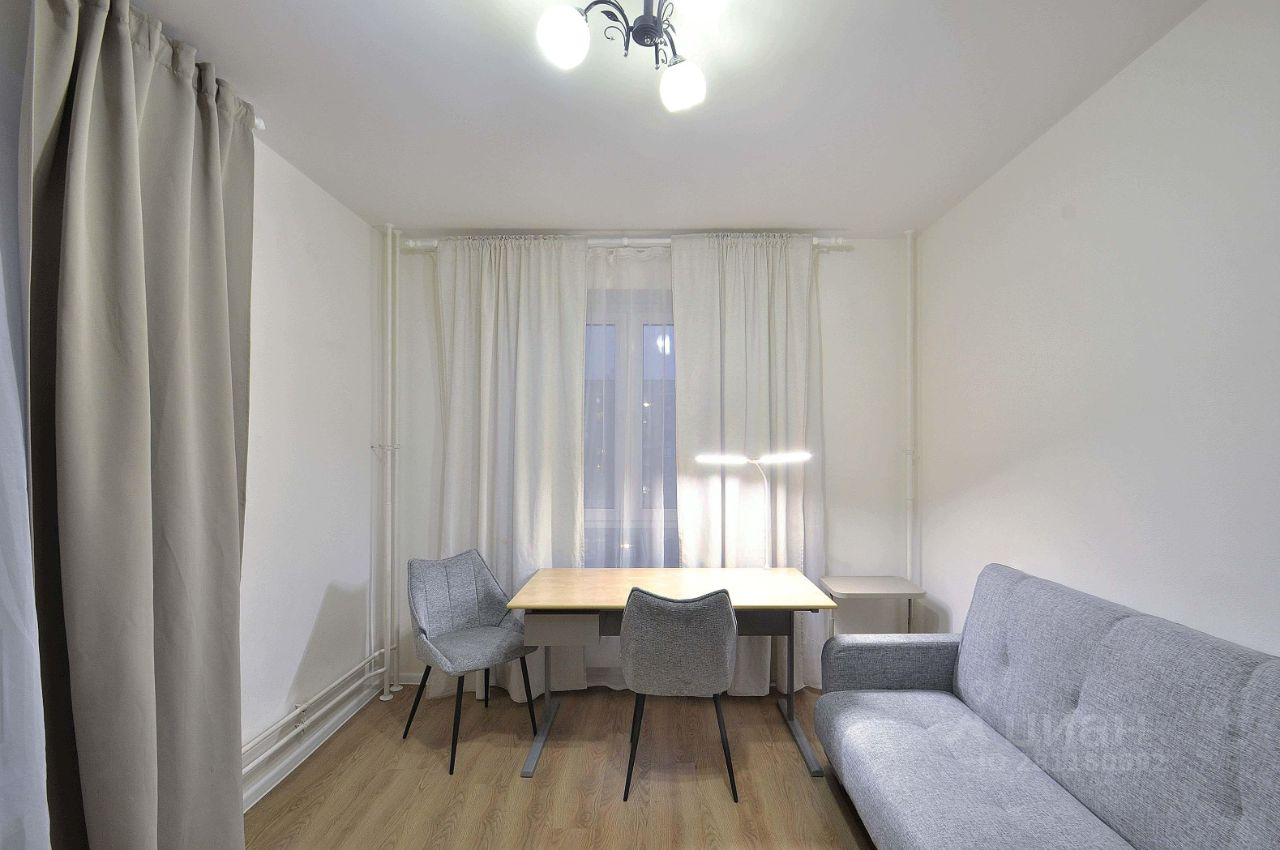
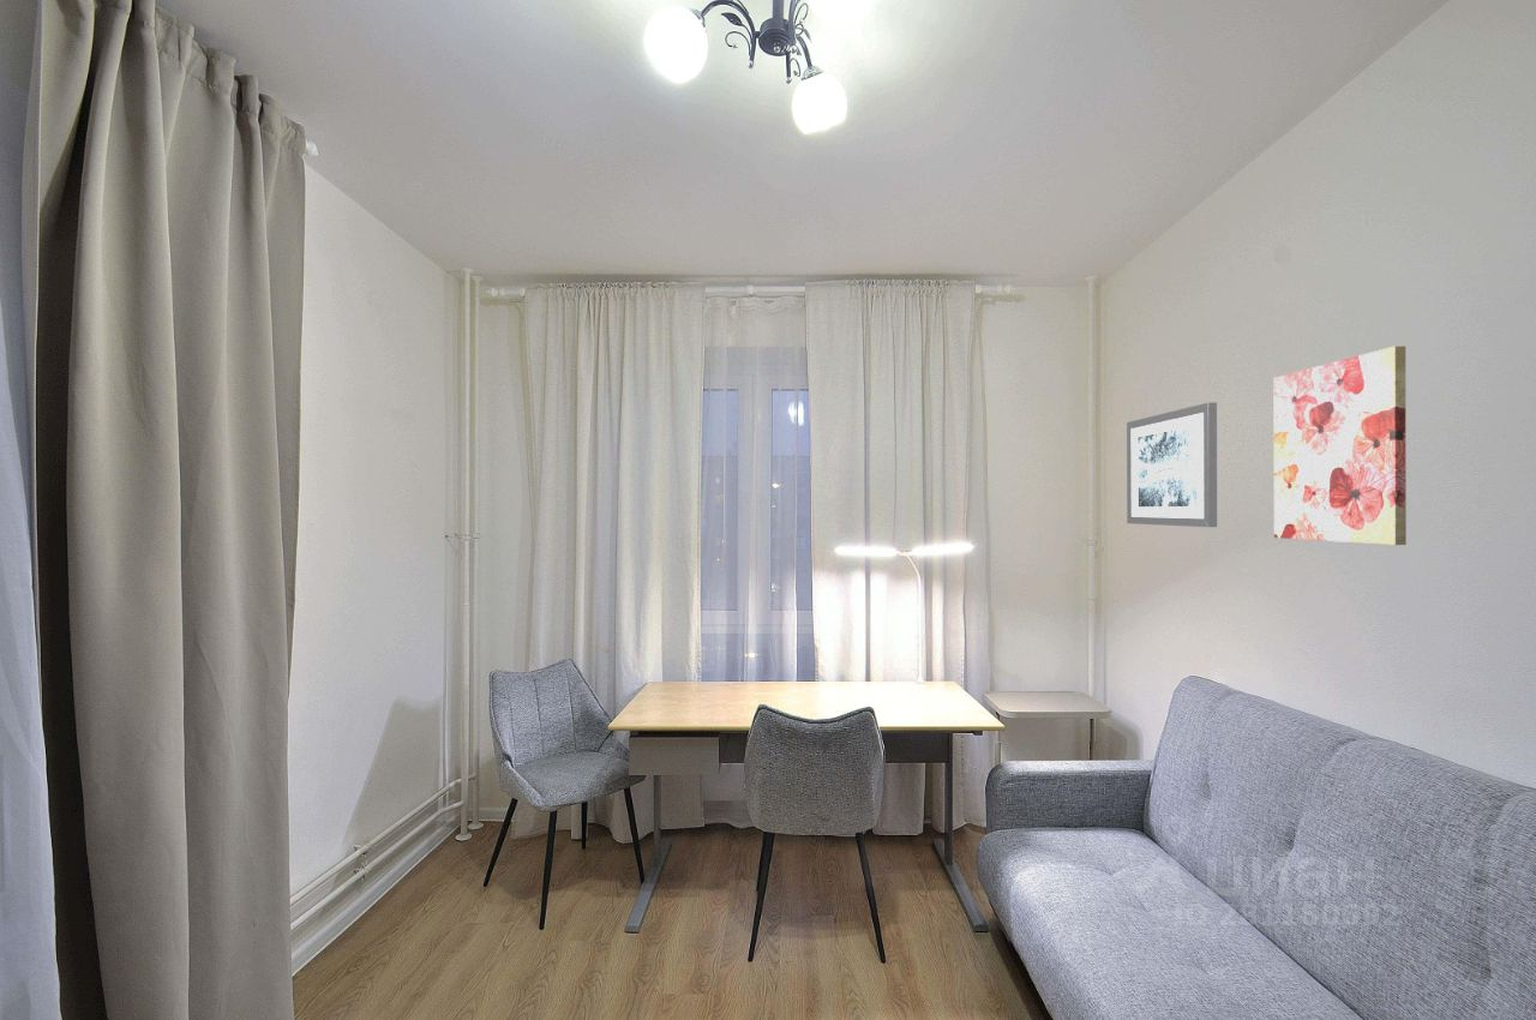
+ wall art (1332, 451)
+ wall art (1166, 469)
